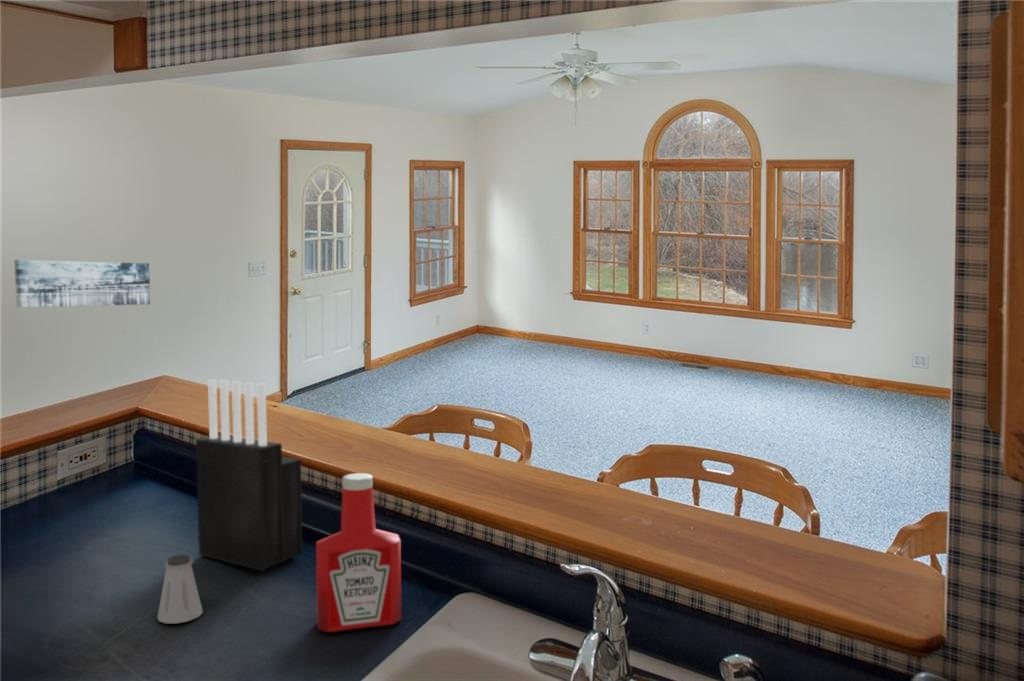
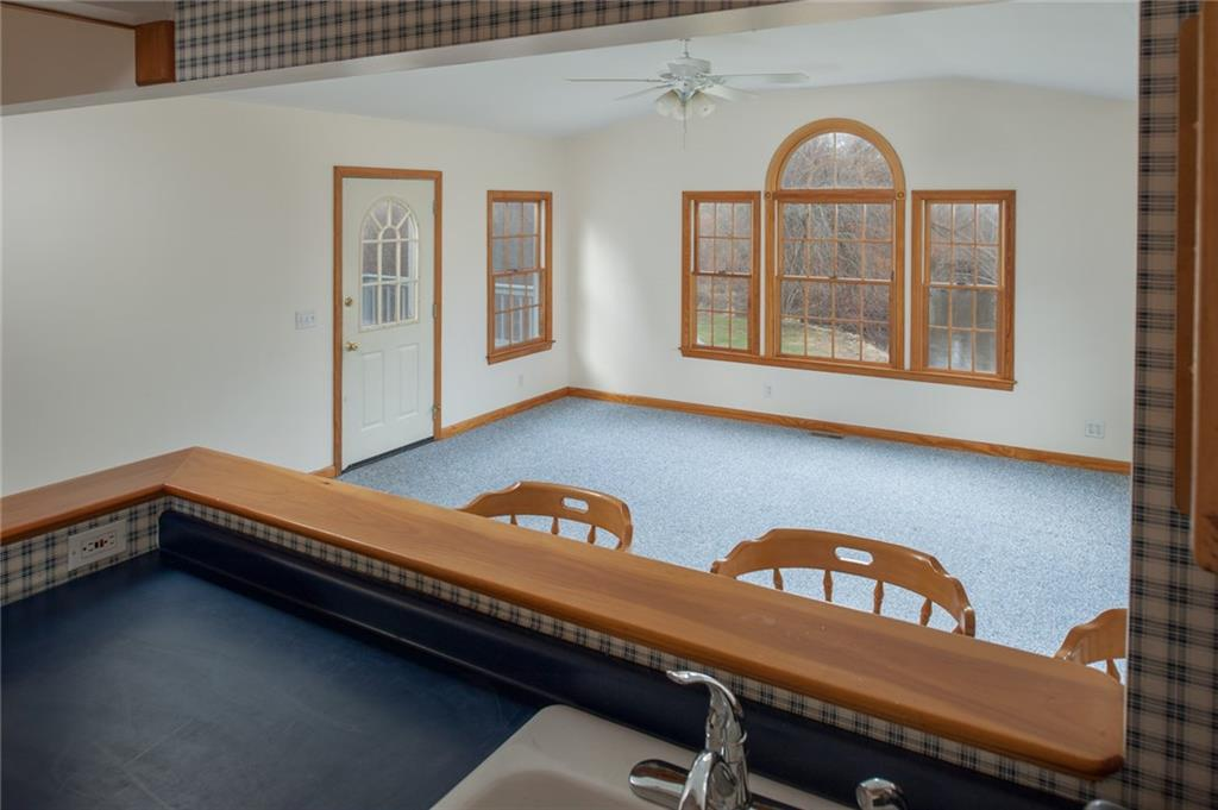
- knife block (253, 467)
- wall art (87, 283)
- soap bottle (358, 549)
- saltshaker (179, 586)
